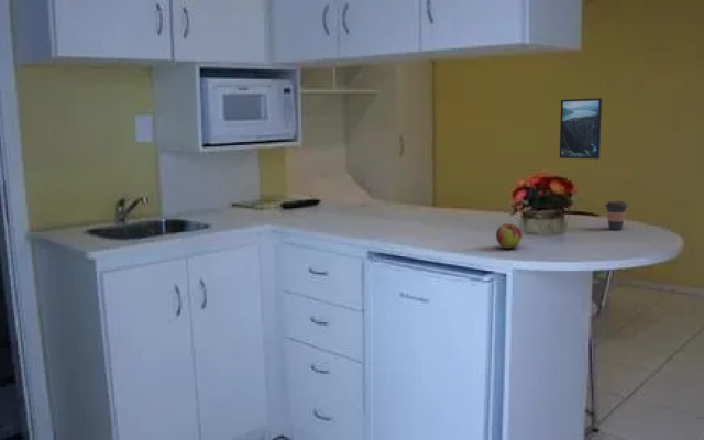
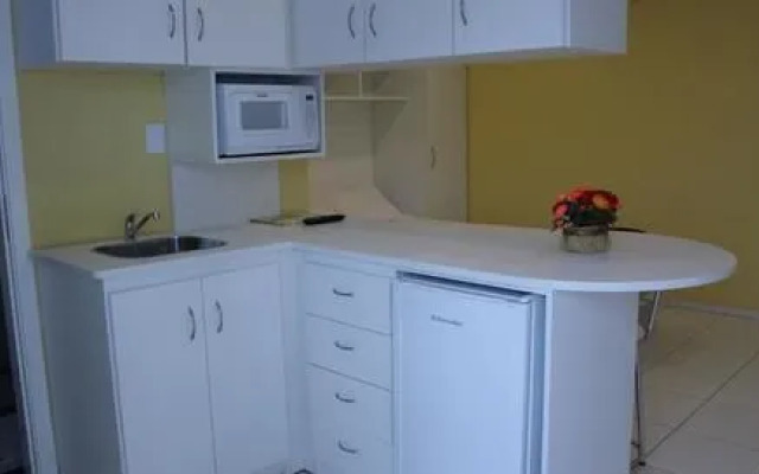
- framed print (580, 129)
- coffee cup (616, 216)
- apple (508, 235)
